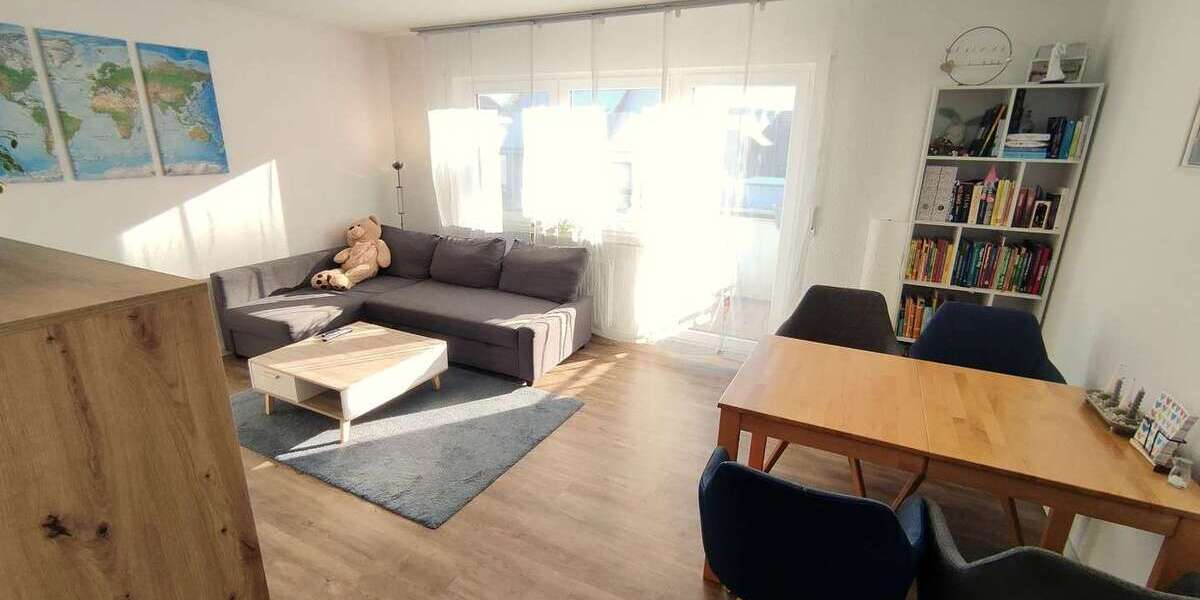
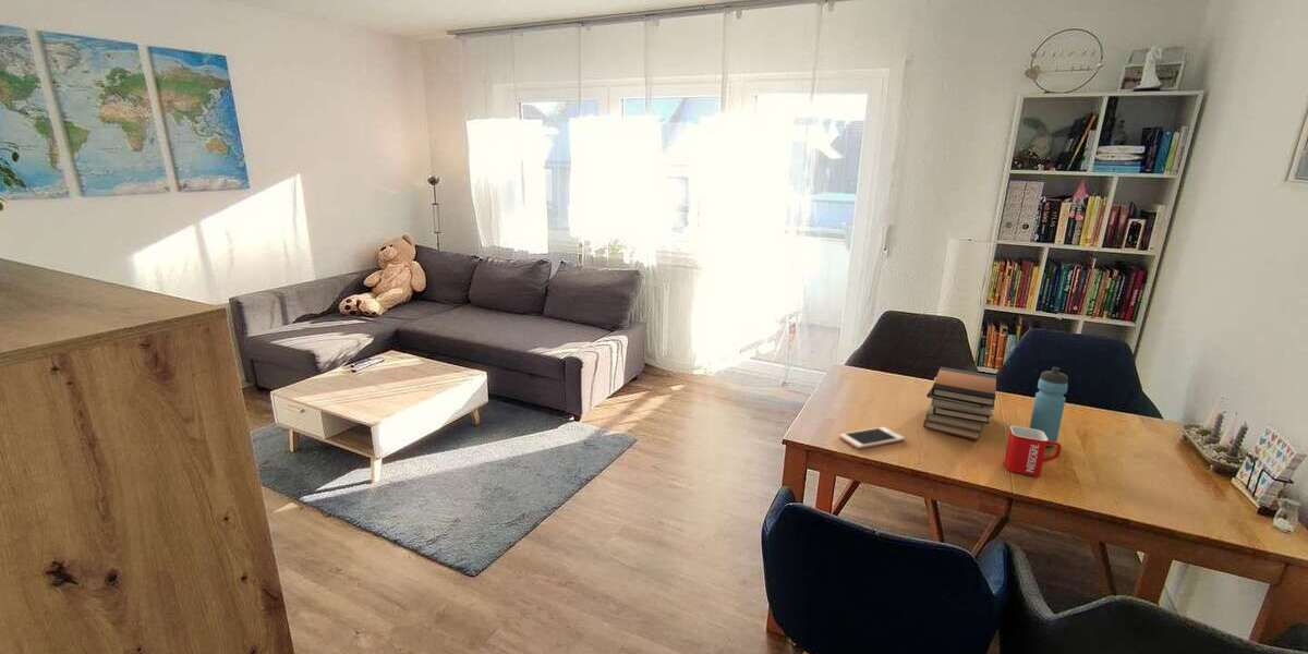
+ mug (1032, 451)
+ cell phone (871, 437)
+ book stack (960, 400)
+ water bottle (1049, 404)
